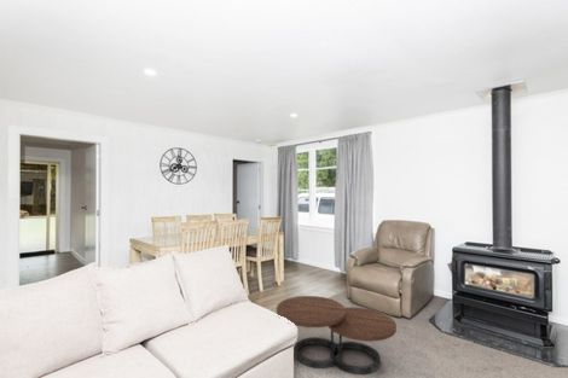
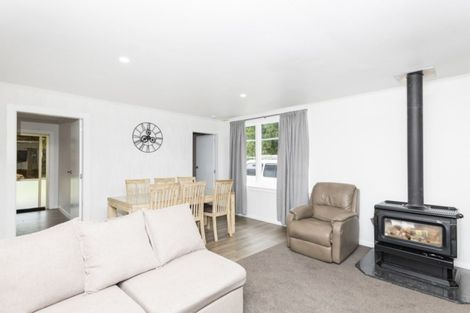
- coffee table (332, 333)
